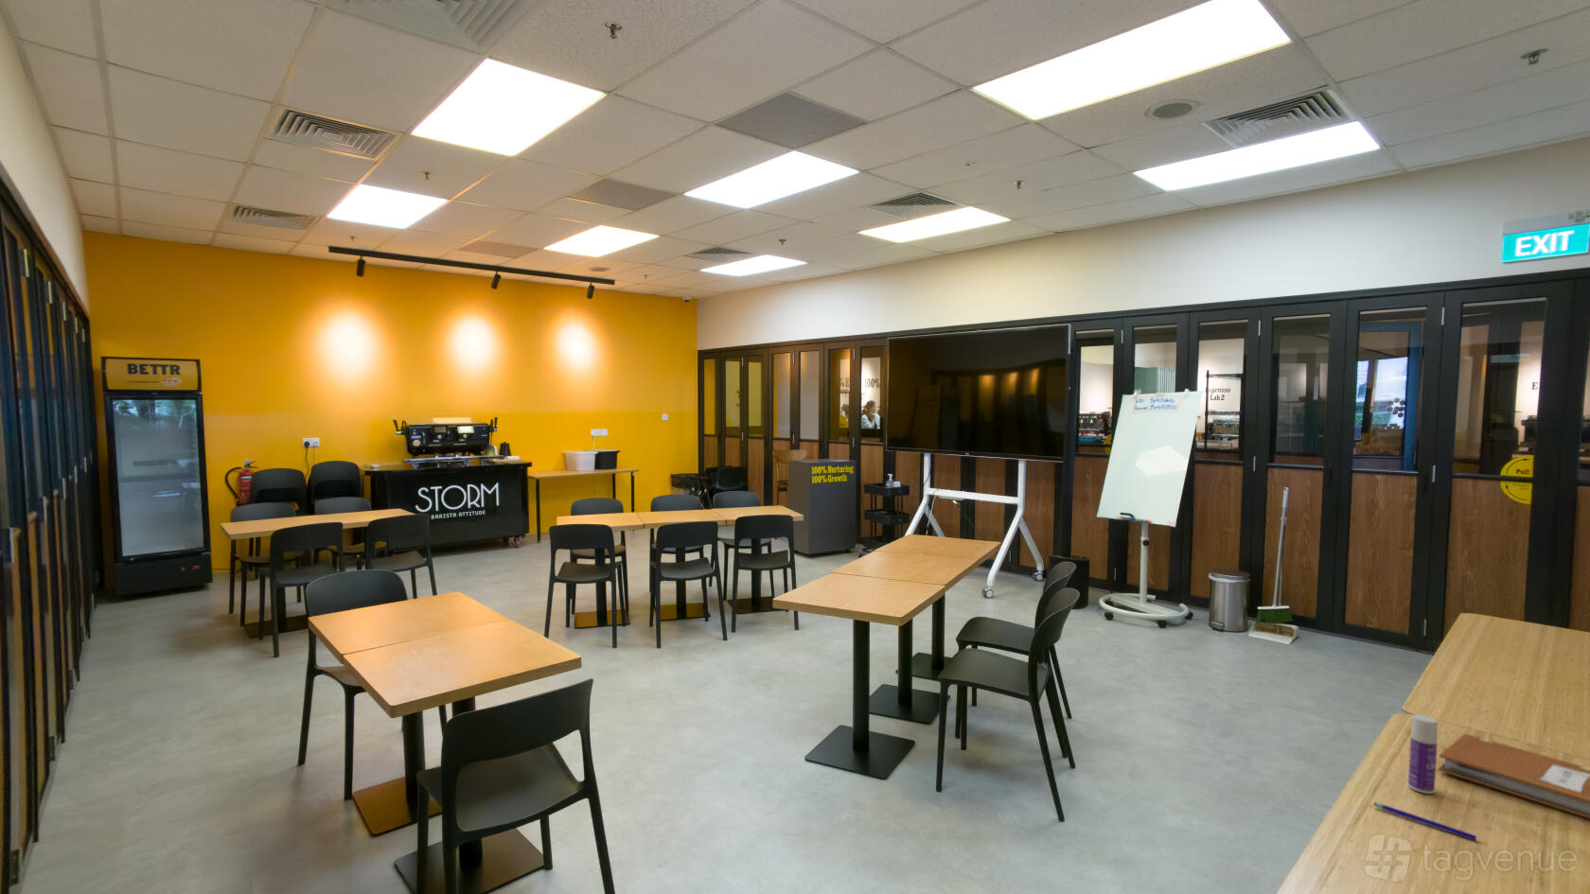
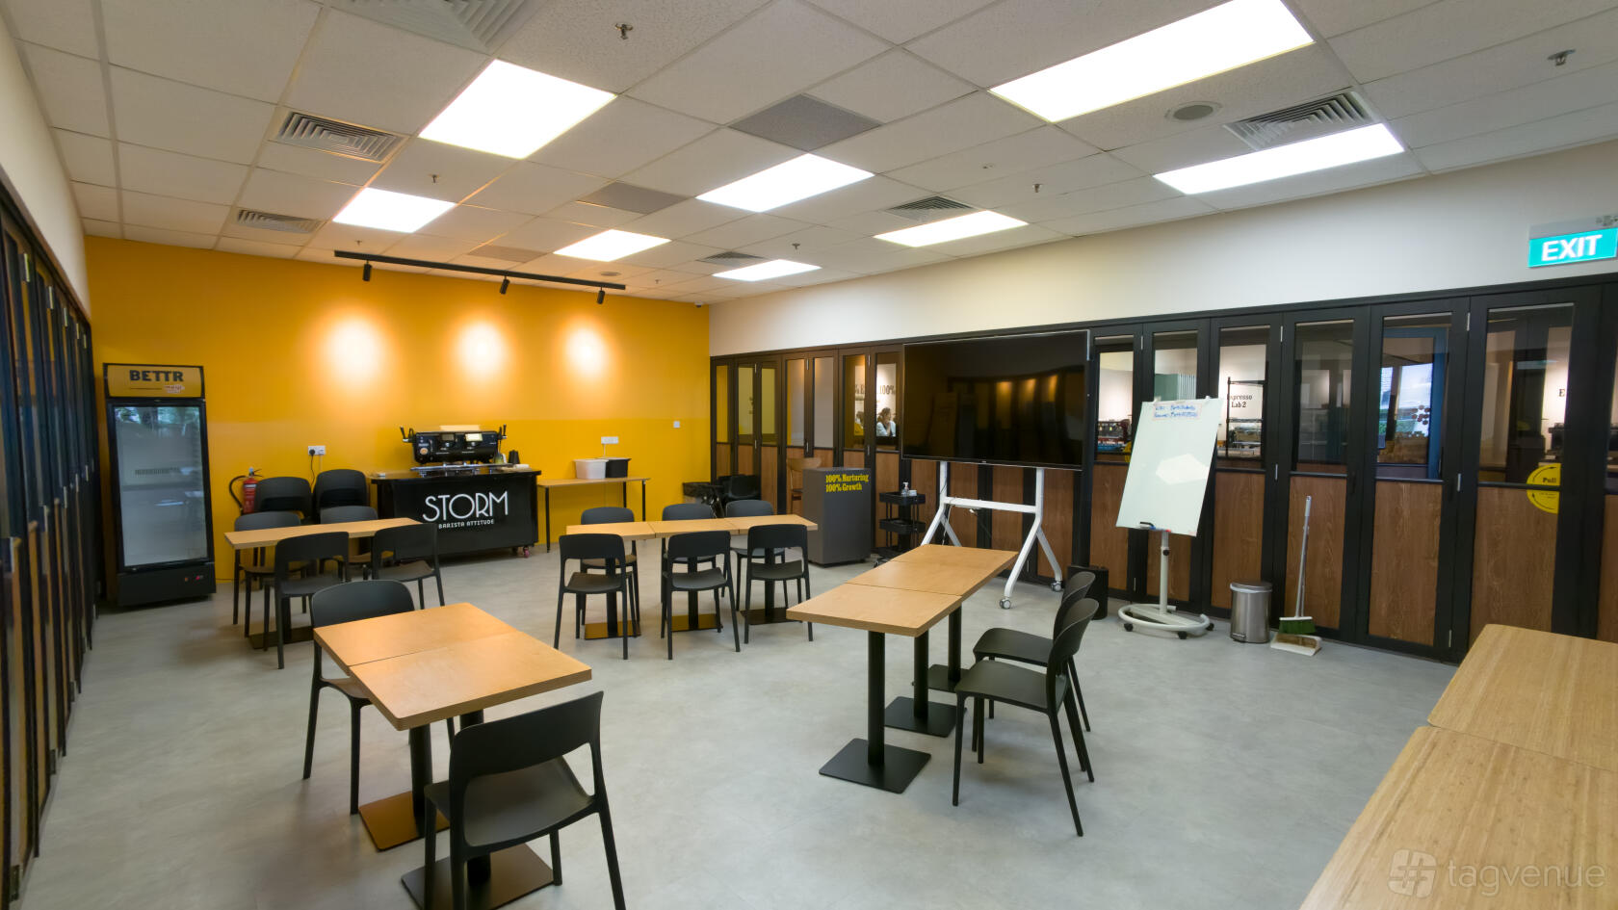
- notebook (1530, 773)
- pen (1423, 820)
- bottle (1423, 753)
